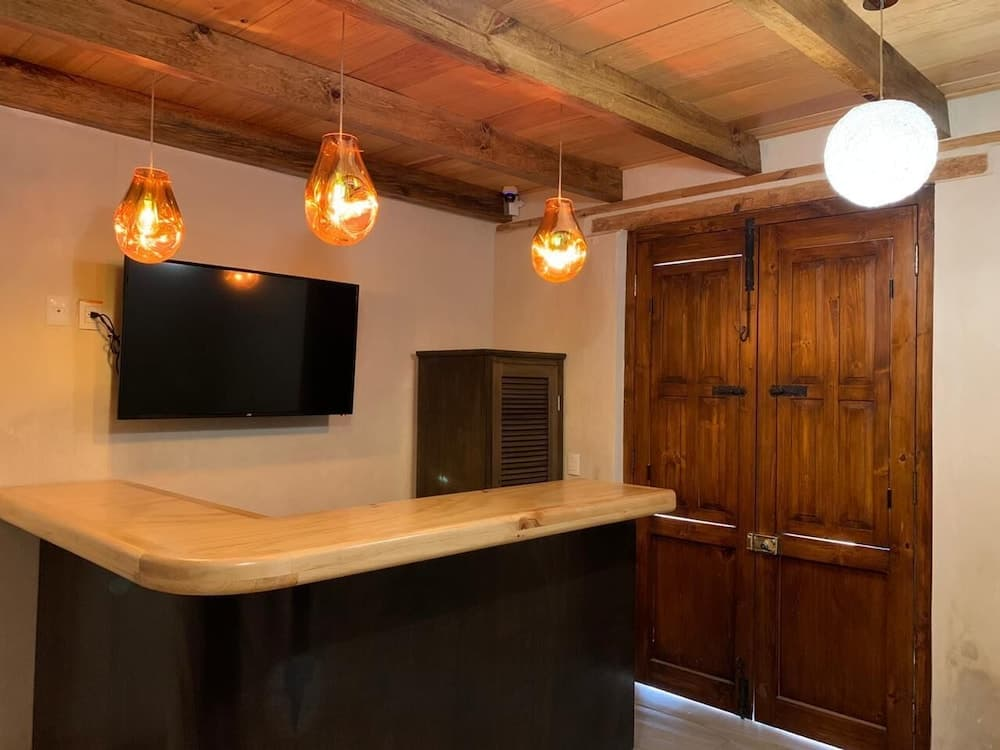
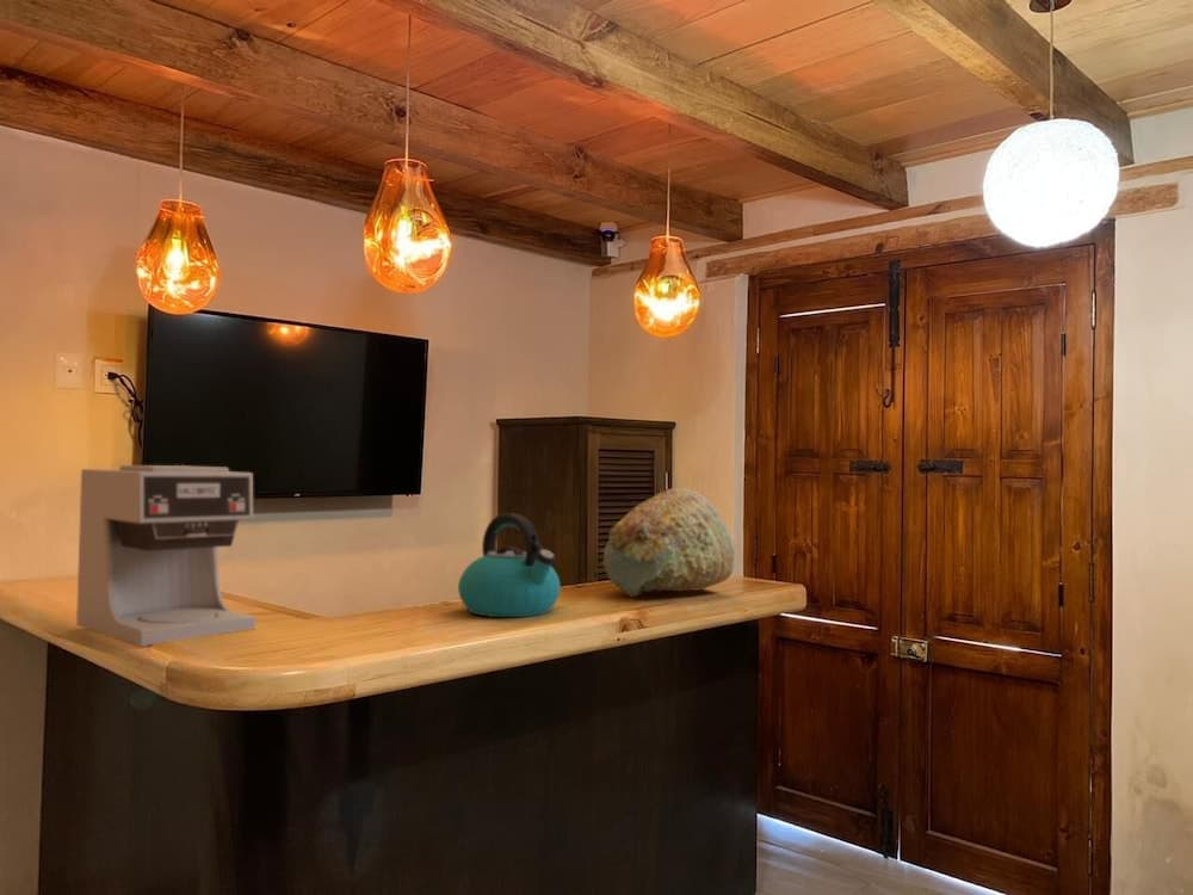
+ coffee maker (167, 547)
+ bowl (657, 538)
+ kettle (514, 562)
